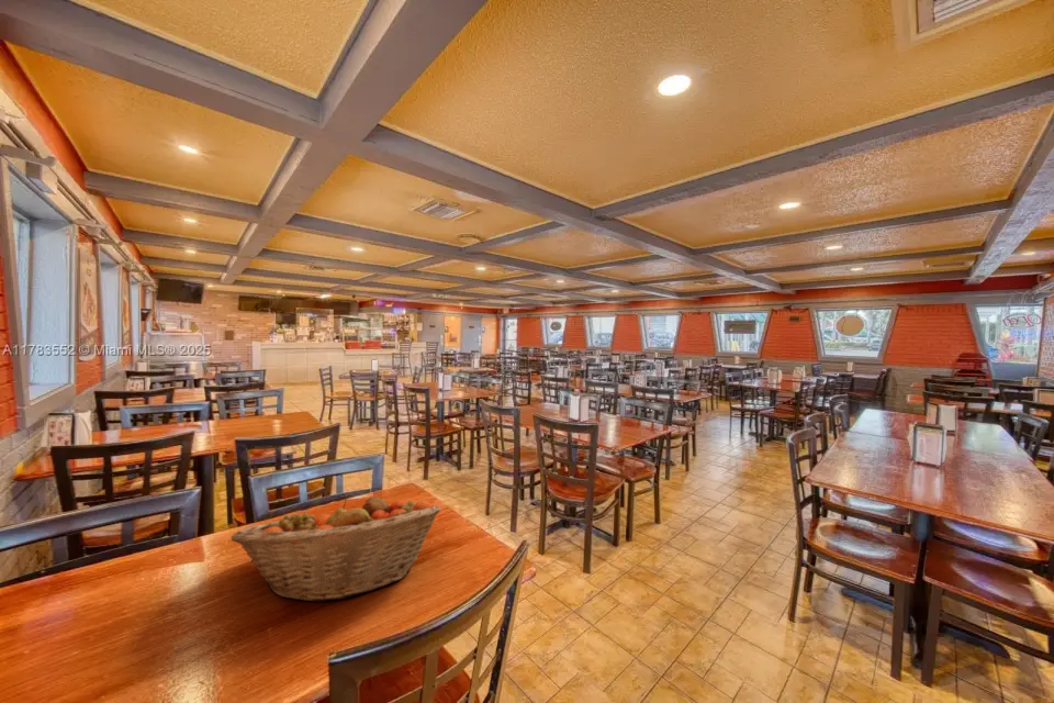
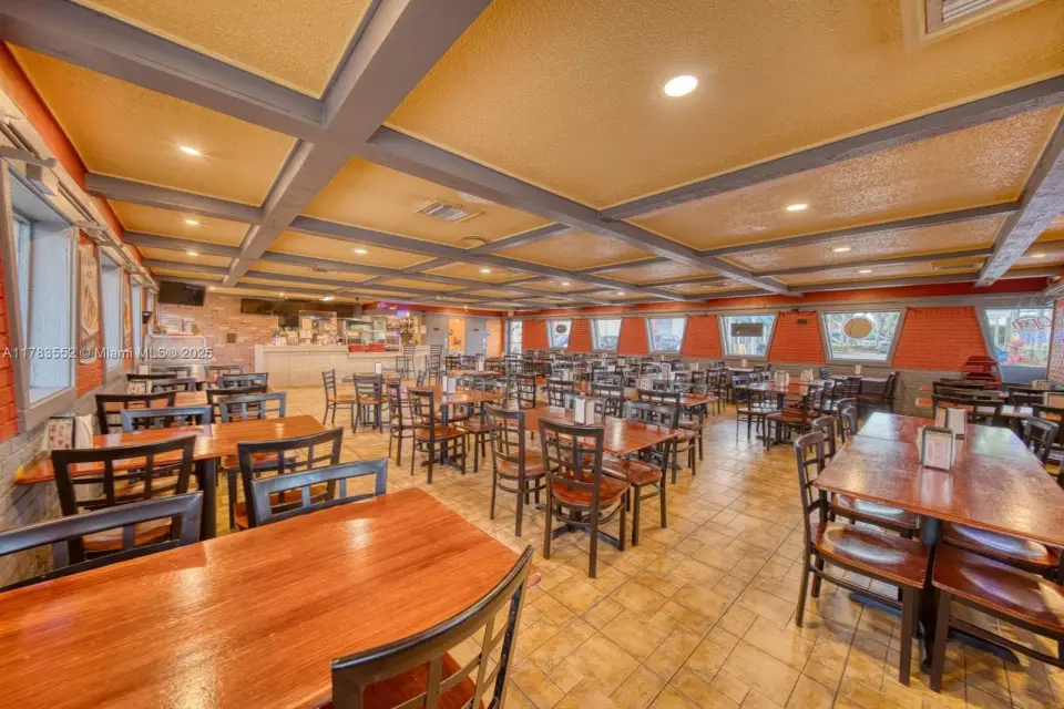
- fruit basket (345, 534)
